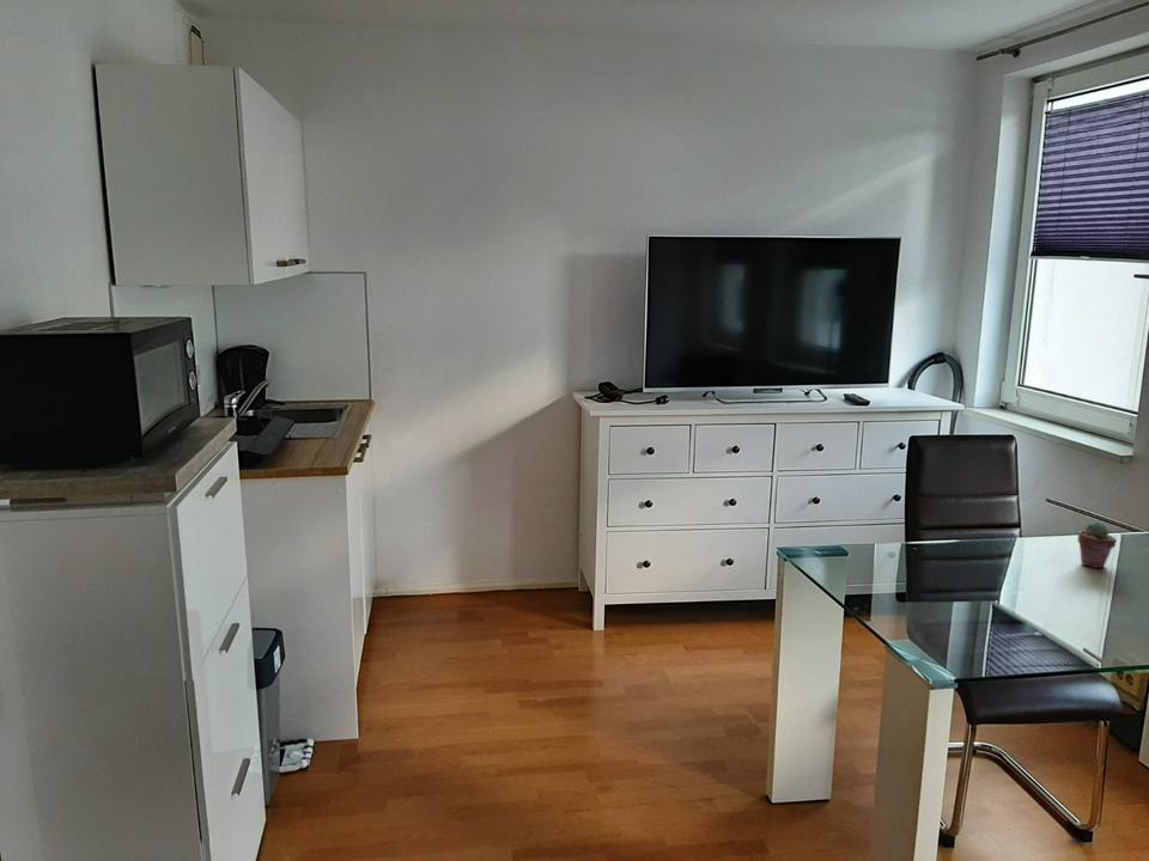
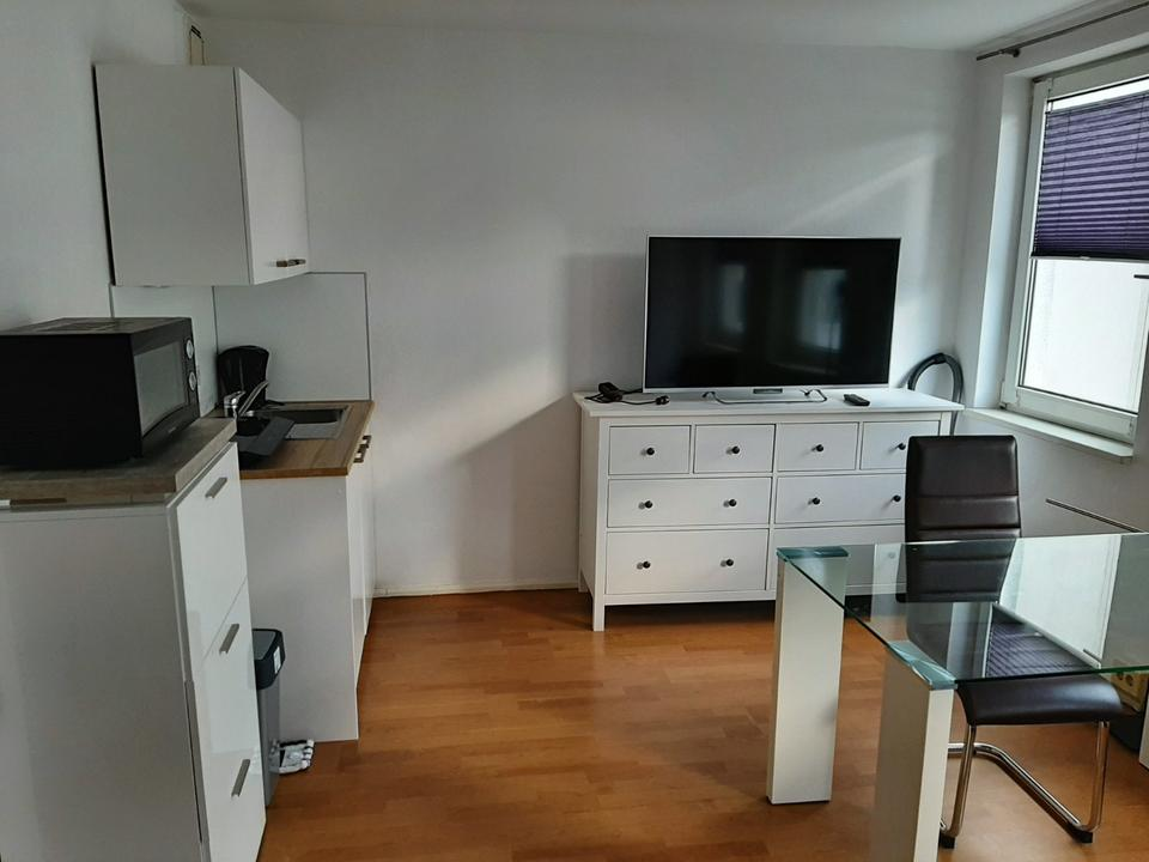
- potted succulent (1095, 543)
